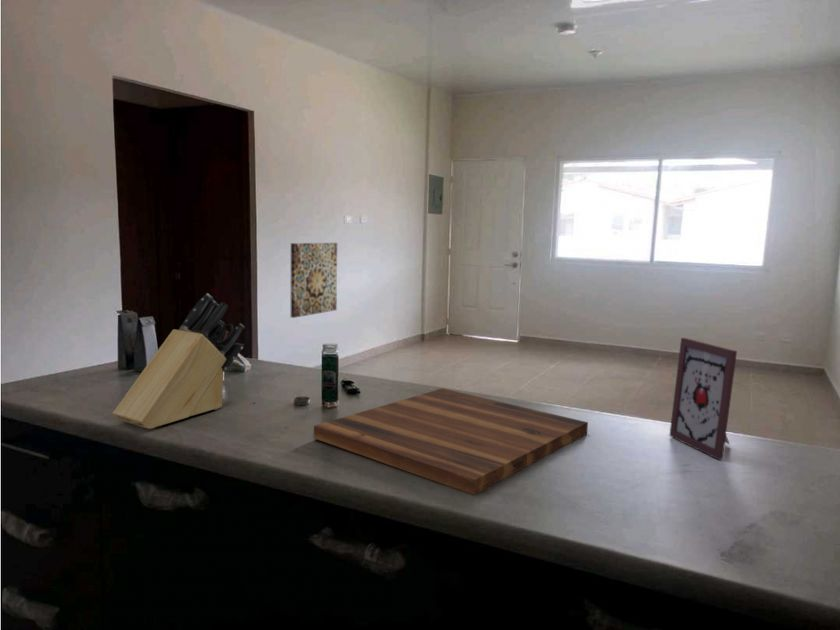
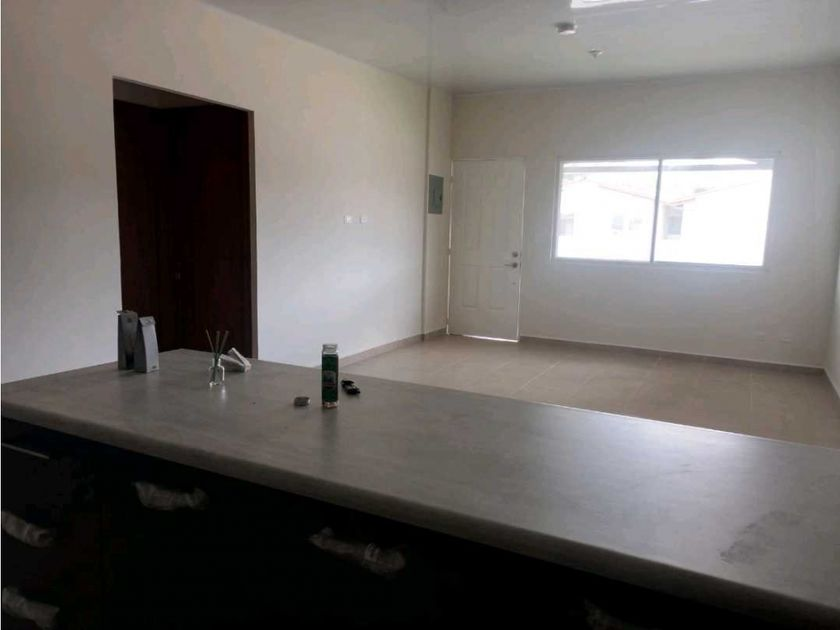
- wall art (314, 278)
- picture frame (714, 395)
- cutting board (454, 430)
- knife block (184, 355)
